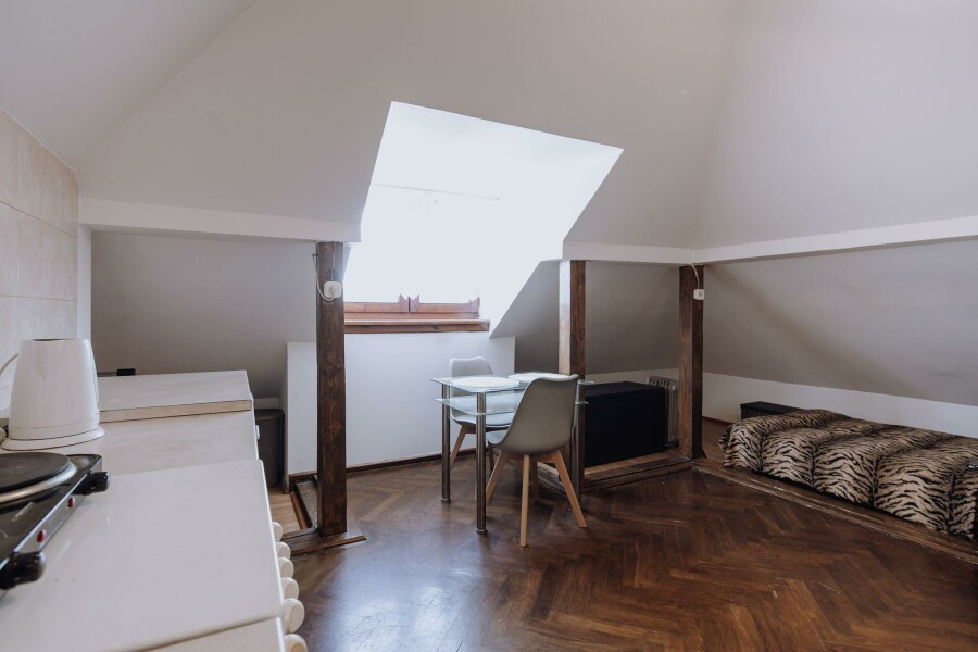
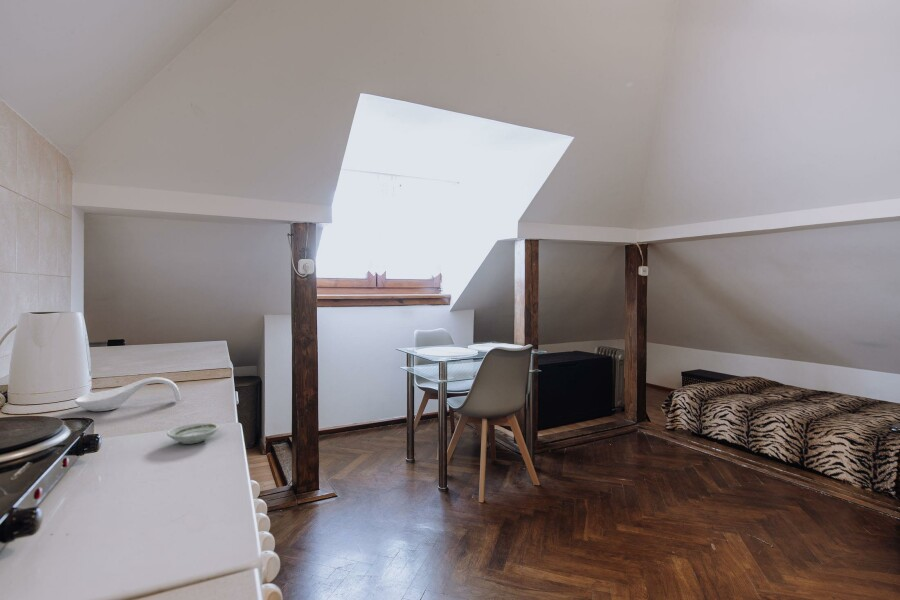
+ saucer (193, 434)
+ spoon rest (130, 392)
